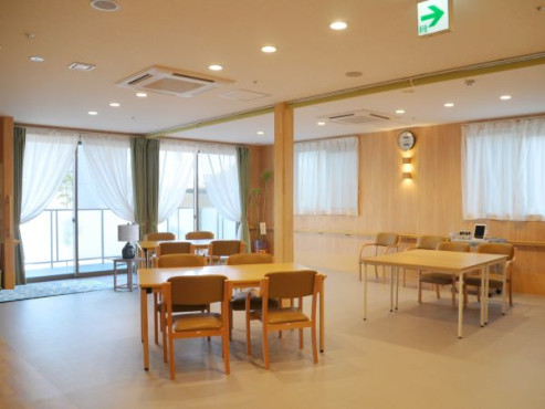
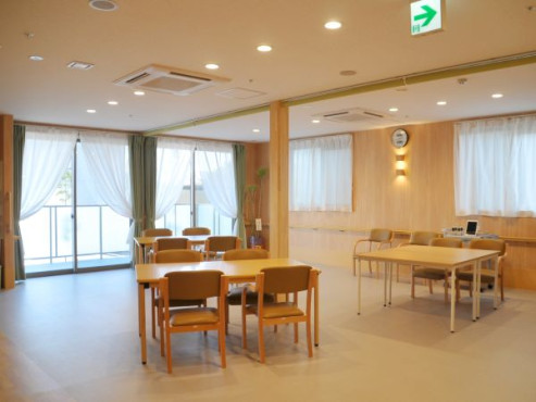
- rug (46, 289)
- lamp (128, 240)
- side table (129, 273)
